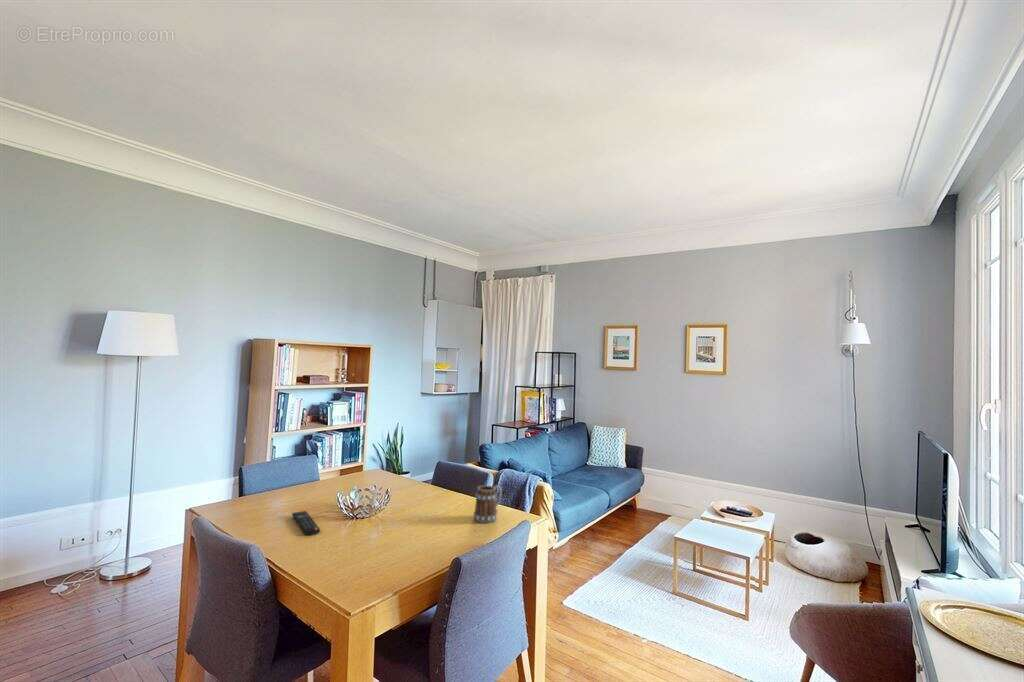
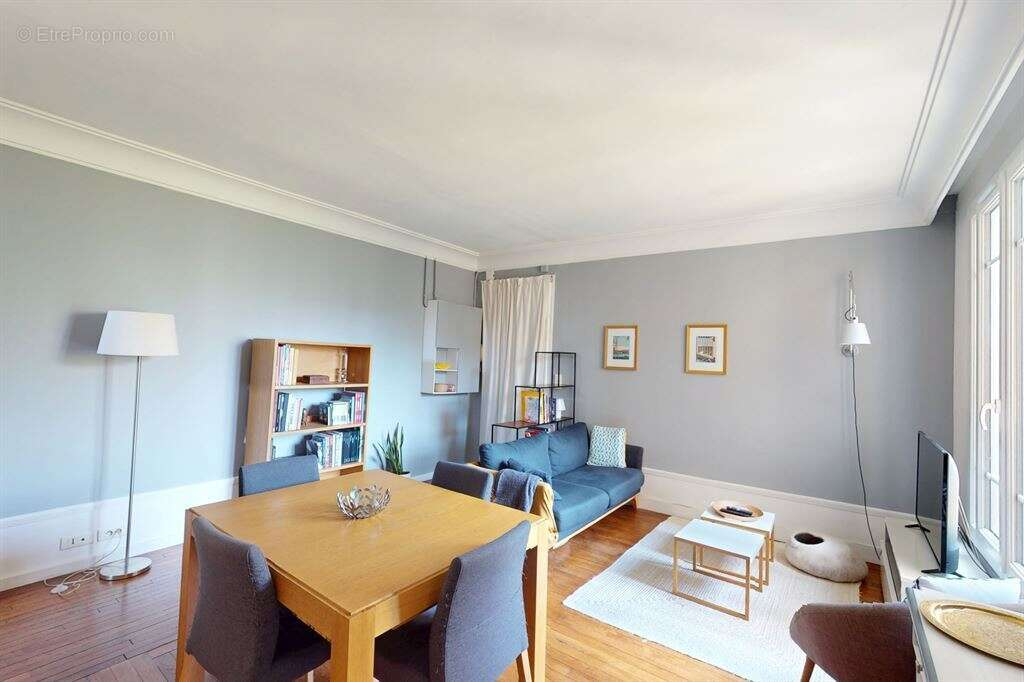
- remote control (305, 522)
- mug (489, 502)
